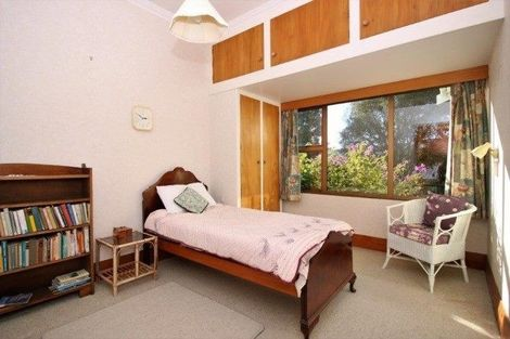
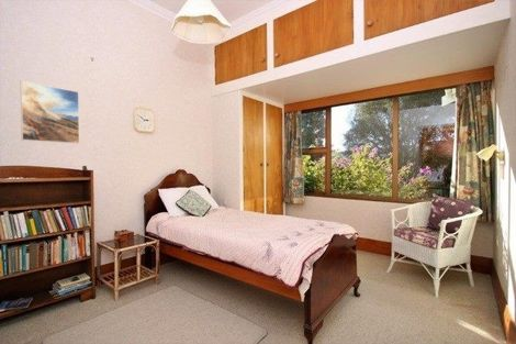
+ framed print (52, 114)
